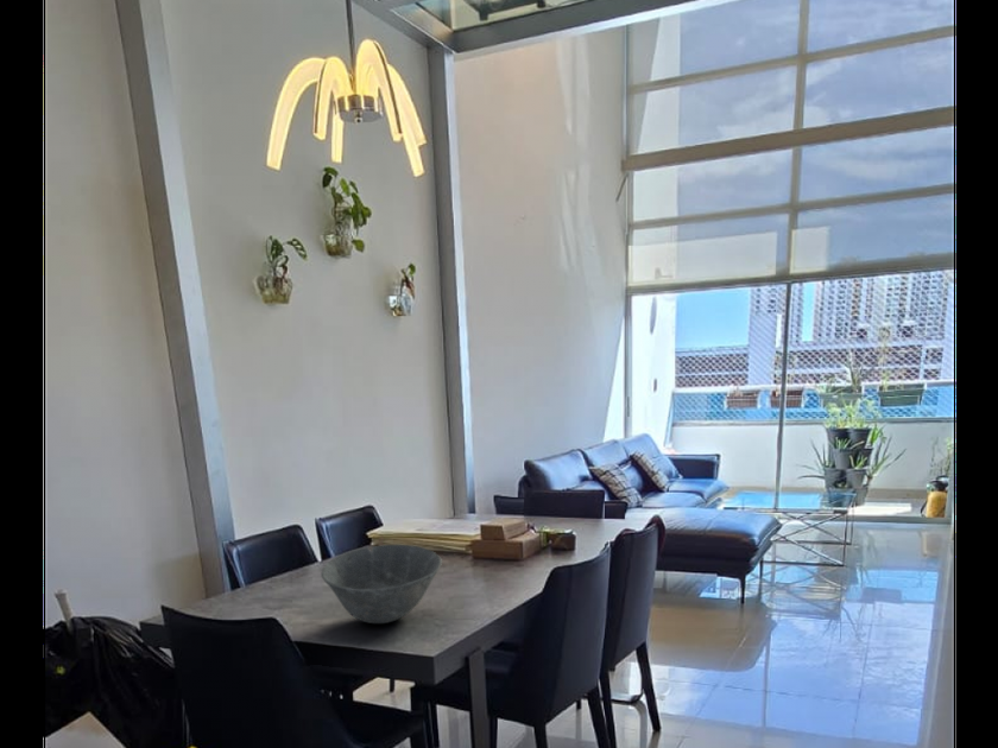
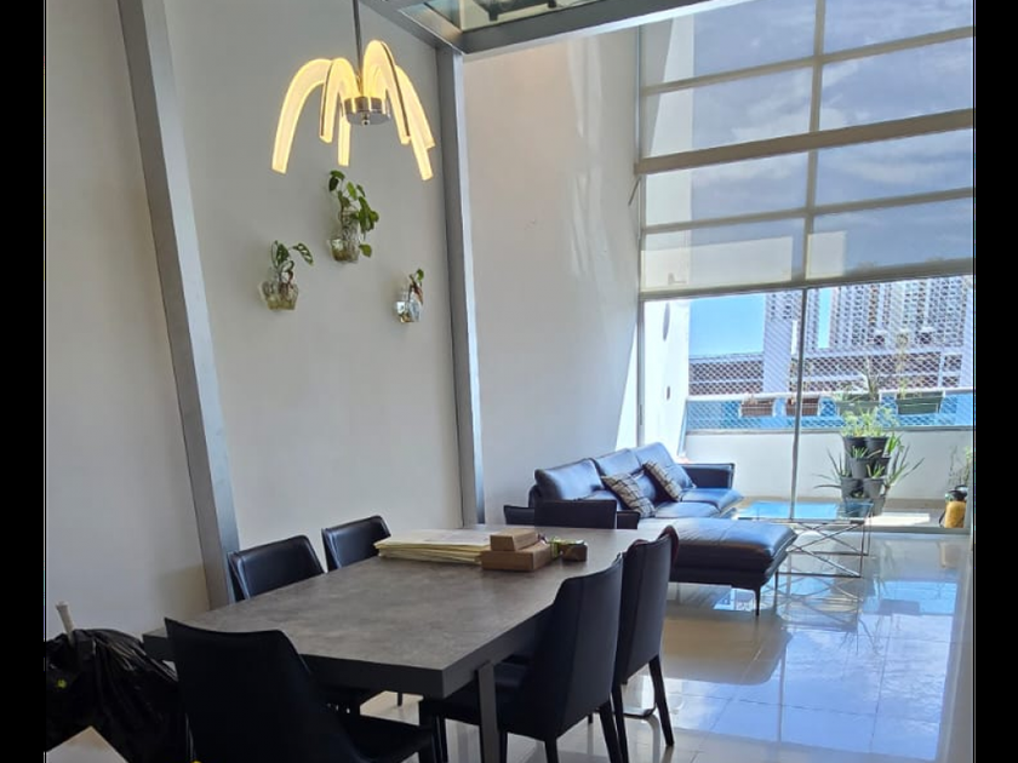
- bowl (384, 590)
